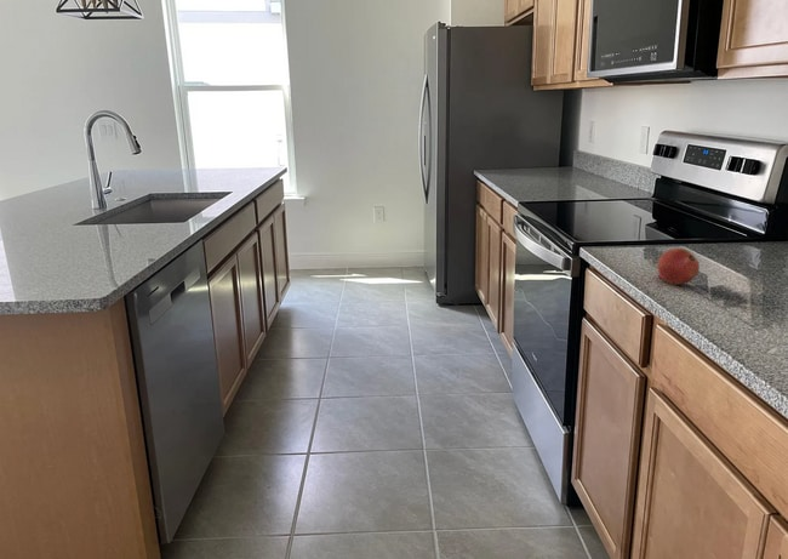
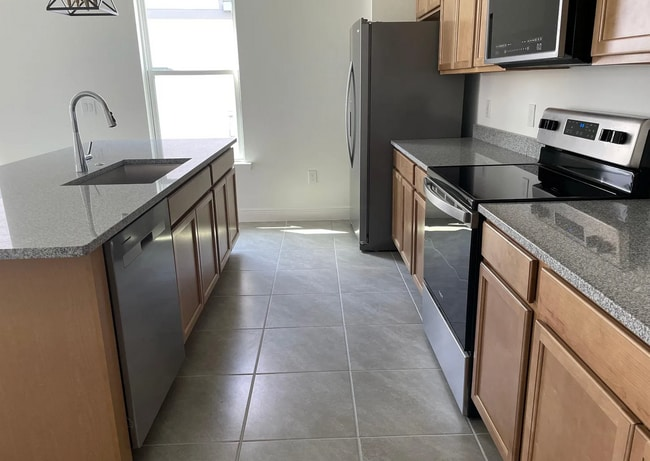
- fruit (676, 266)
